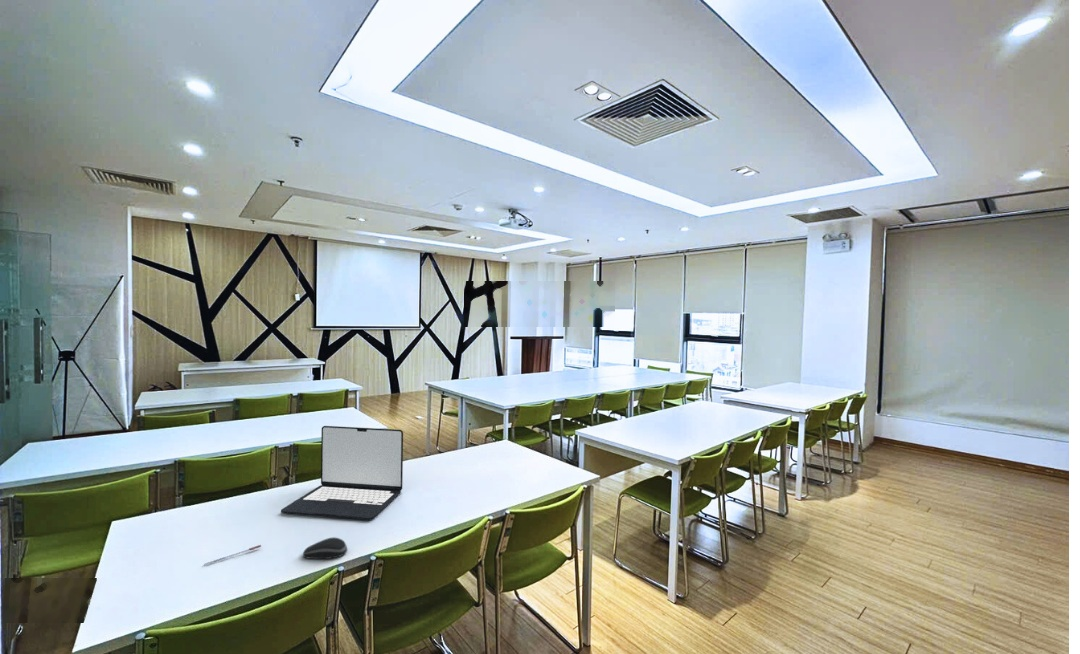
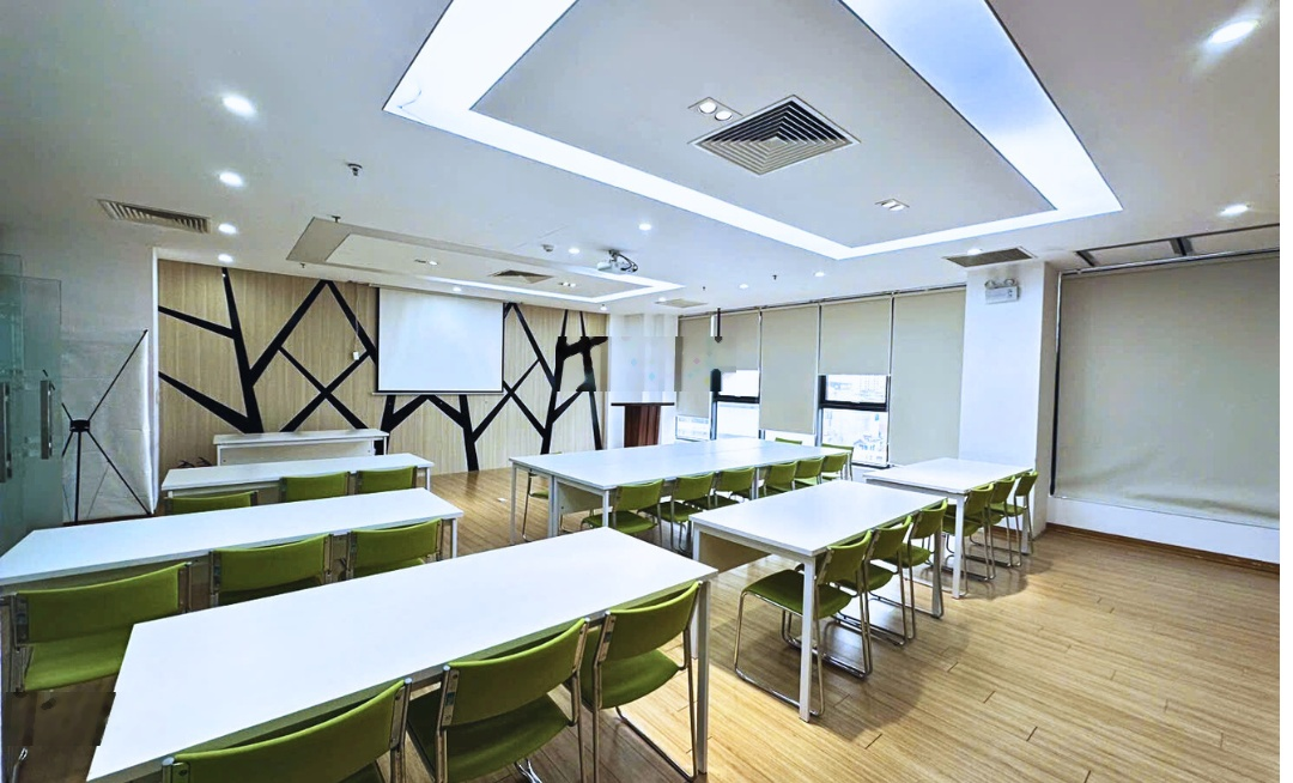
- pen (234, 554)
- laptop (344, 469)
- computer mouse (325, 547)
